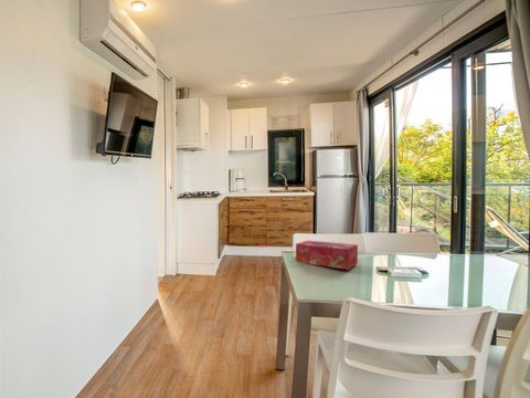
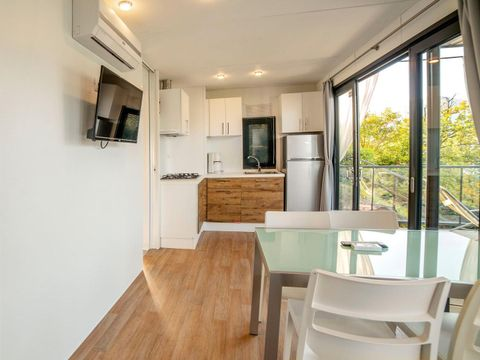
- tissue box (326, 253)
